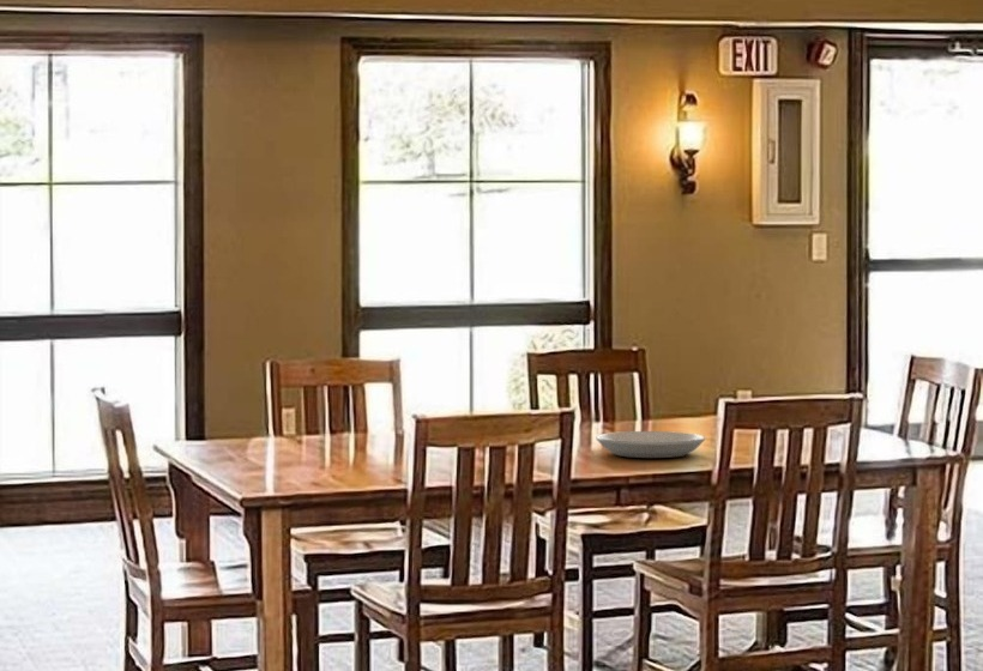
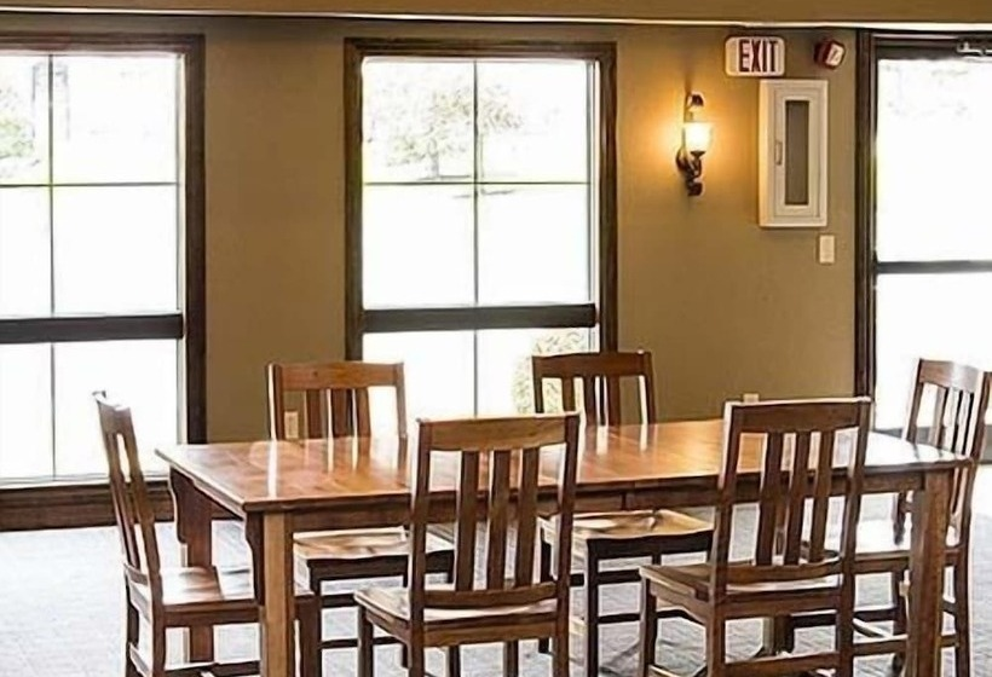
- plate (650, 445)
